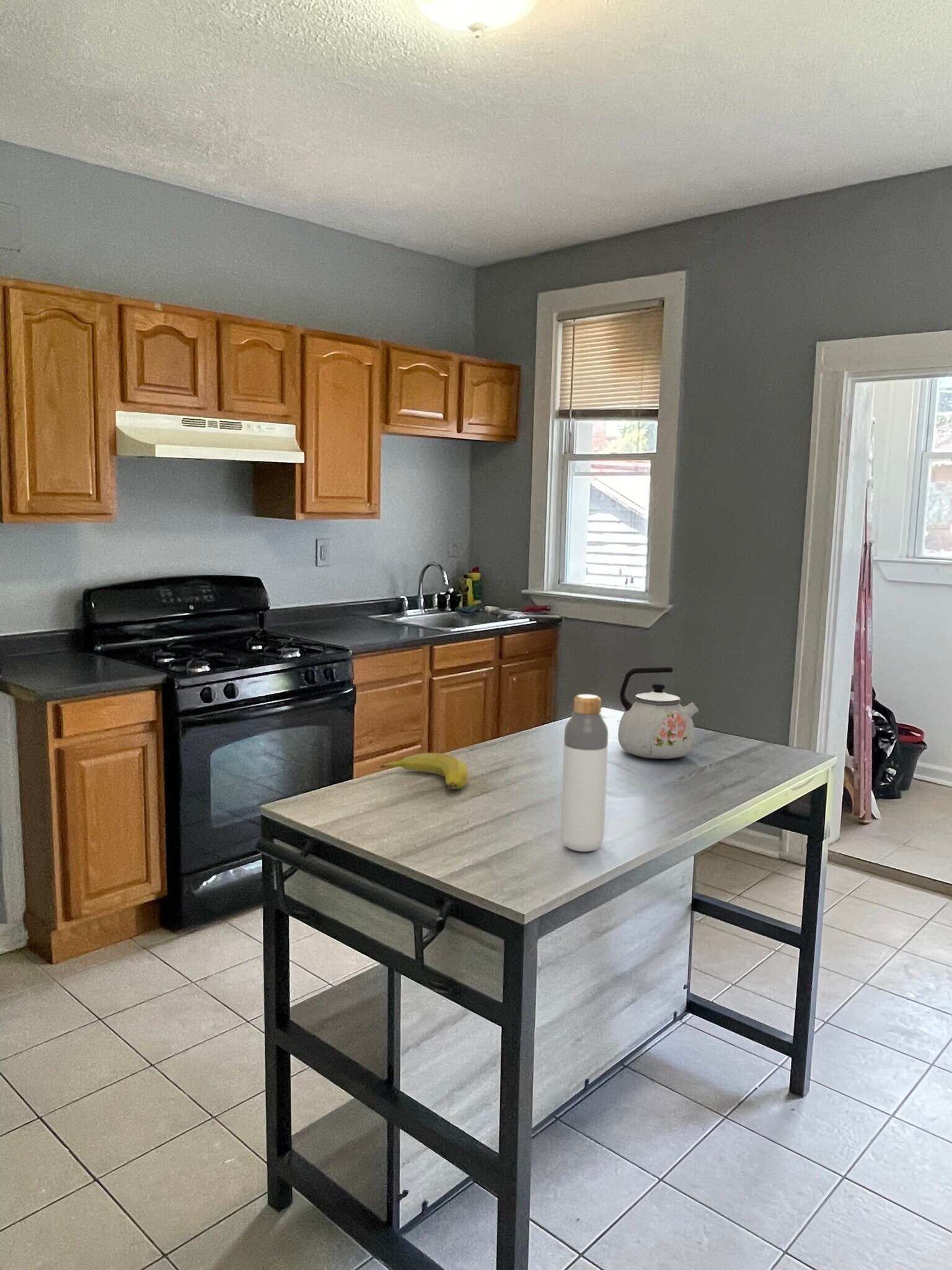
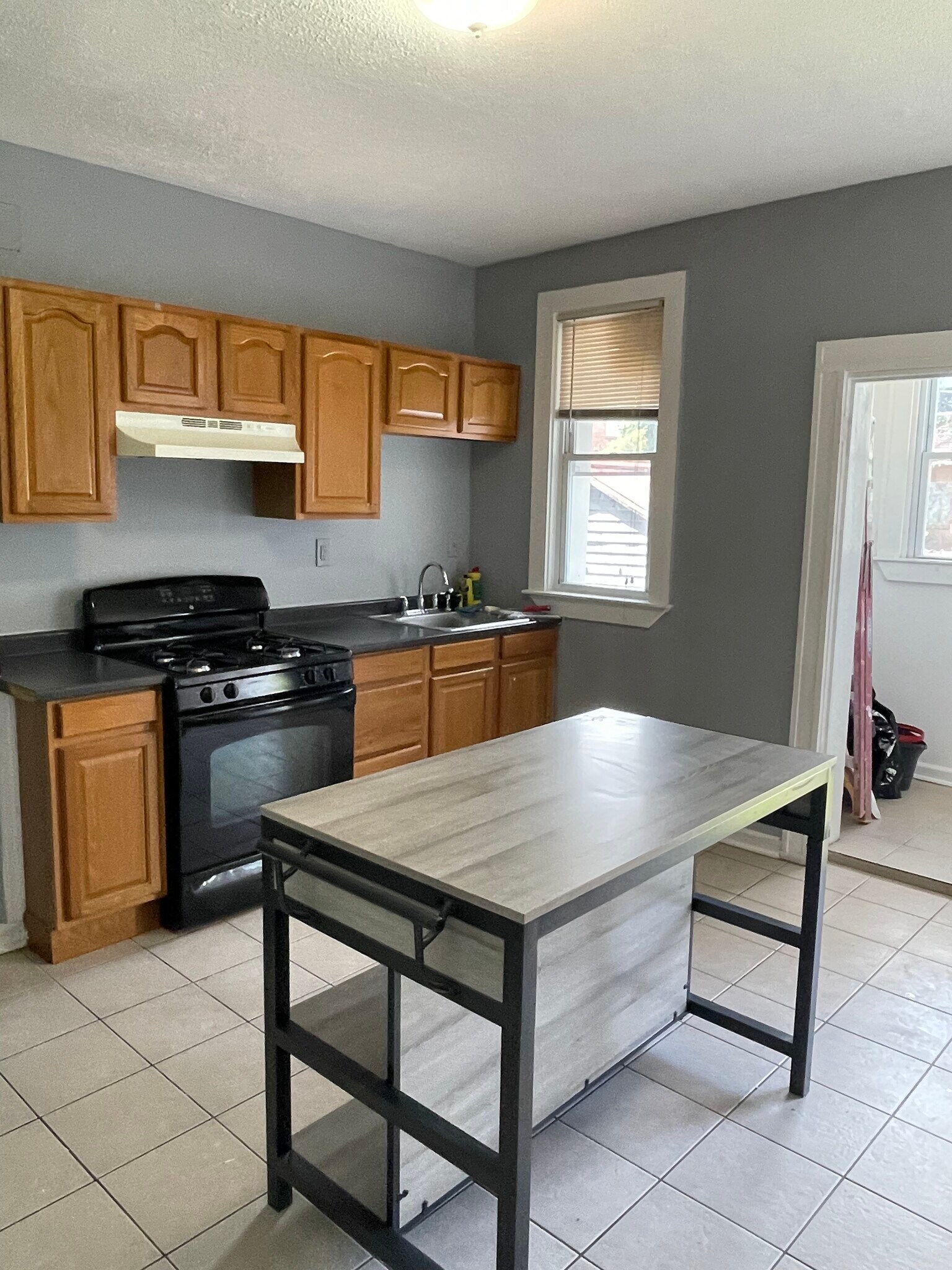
- fruit (422, 770)
- bottle (584, 772)
- kettle (658, 711)
